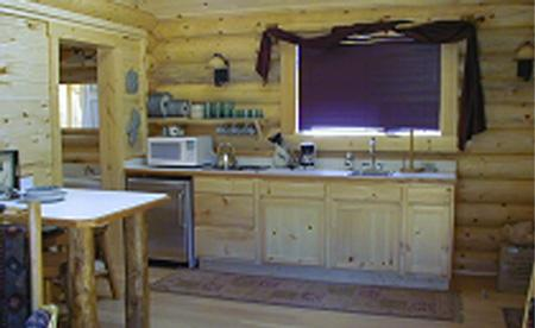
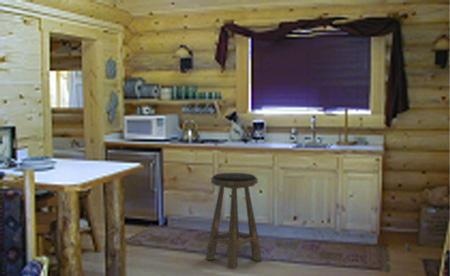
+ stool (233, 217)
